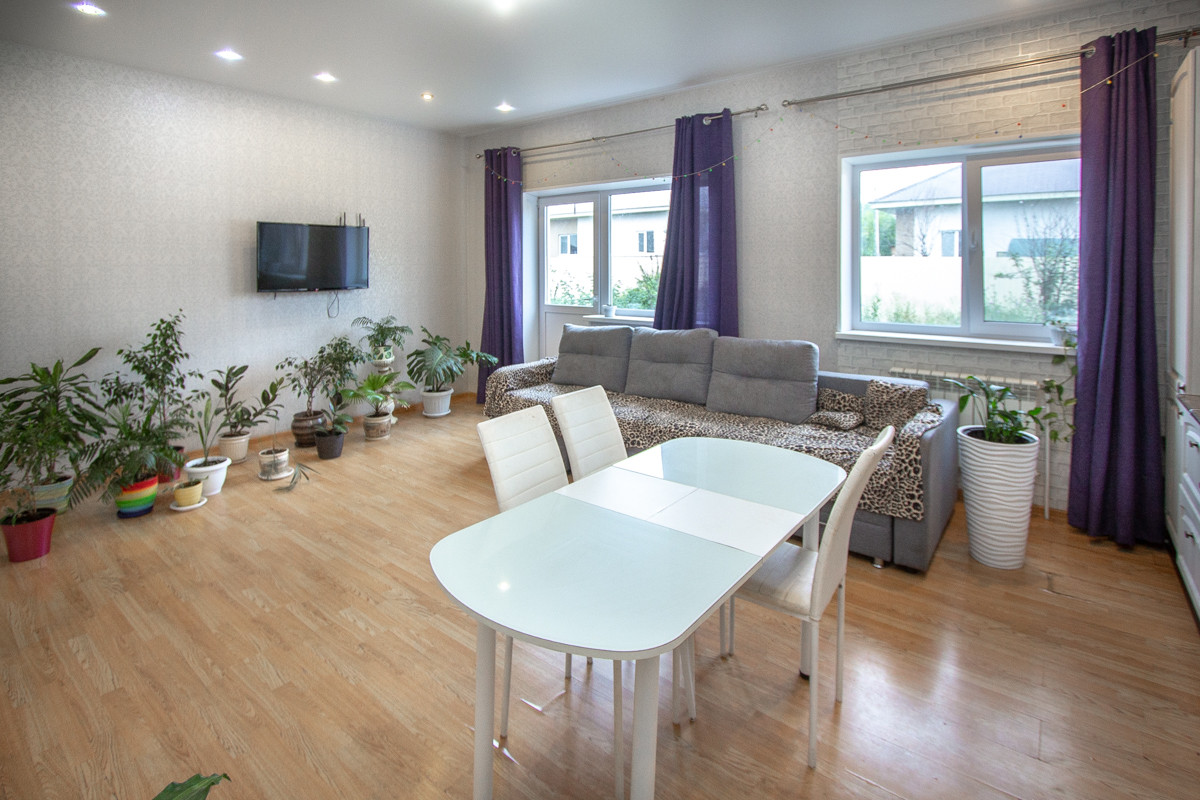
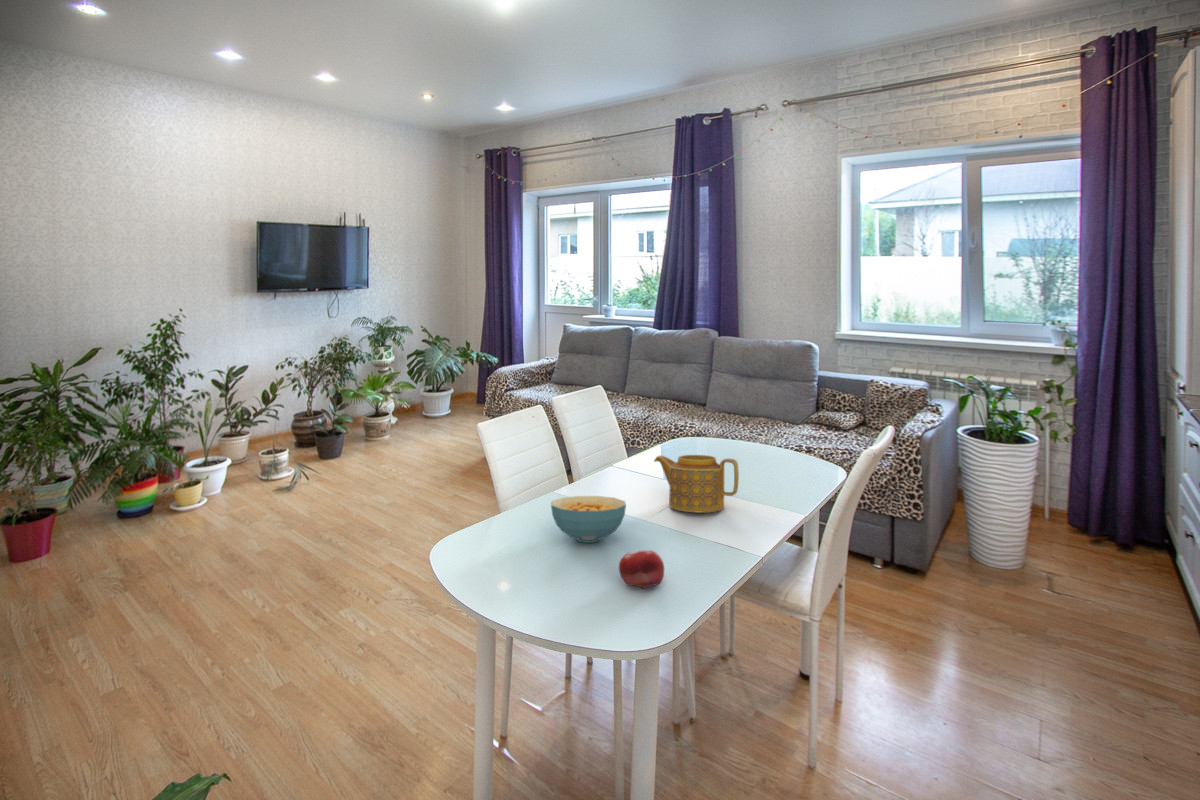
+ teapot (694, 481)
+ fruit (641, 567)
+ cereal bowl (588, 521)
